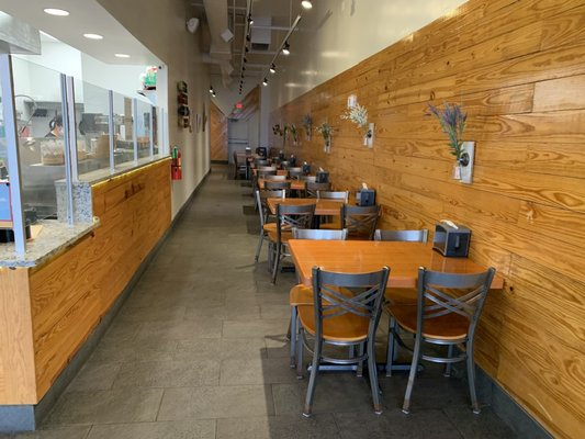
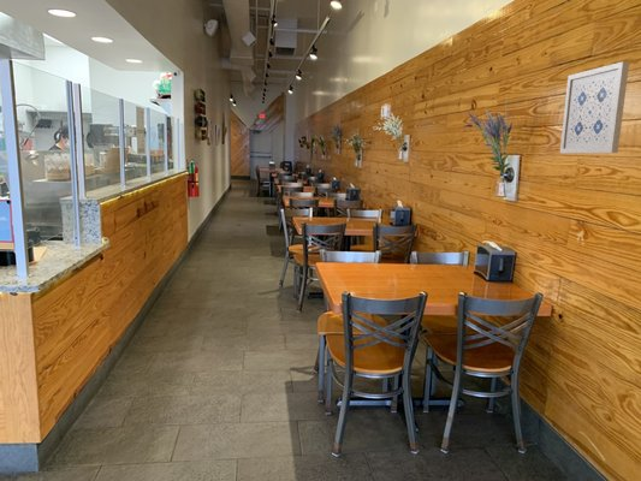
+ wall art (590, 111)
